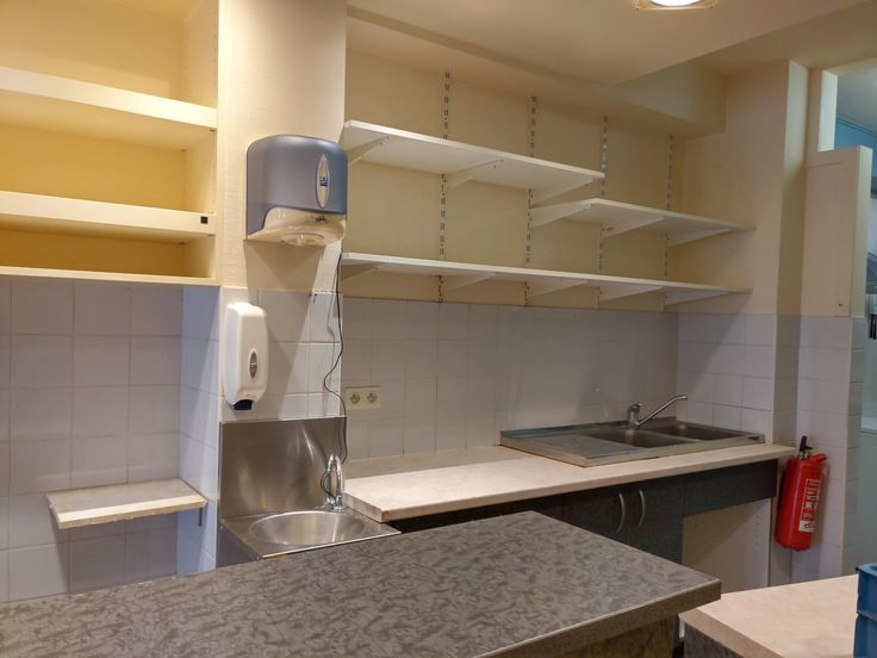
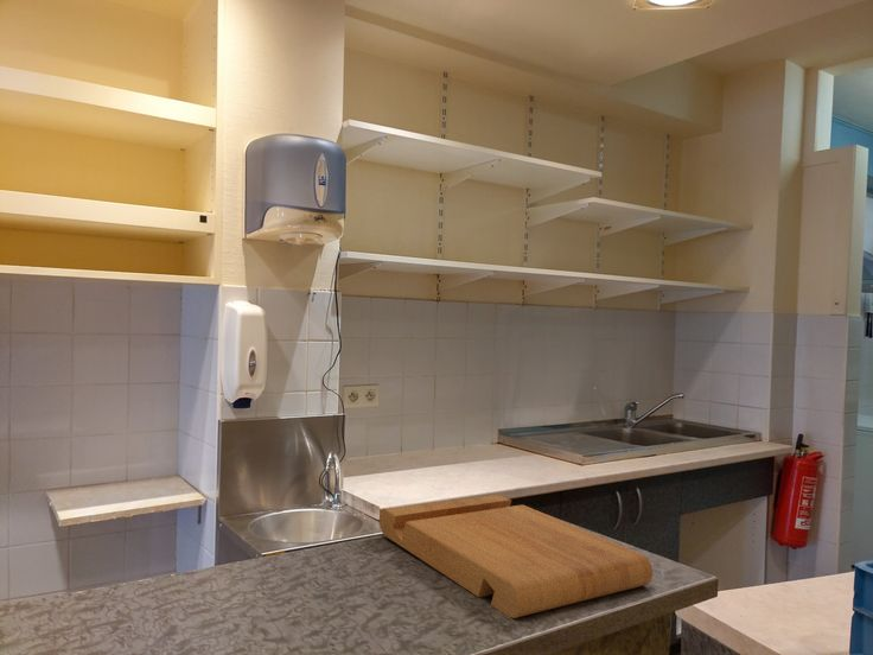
+ cutting board (502, 543)
